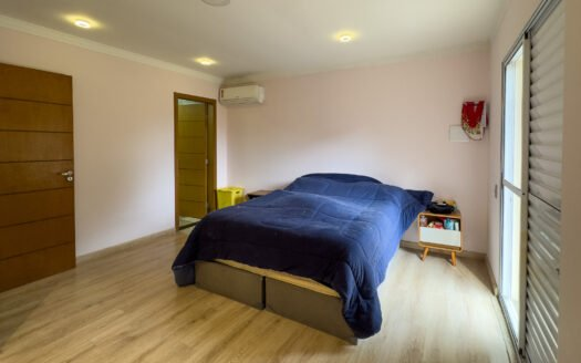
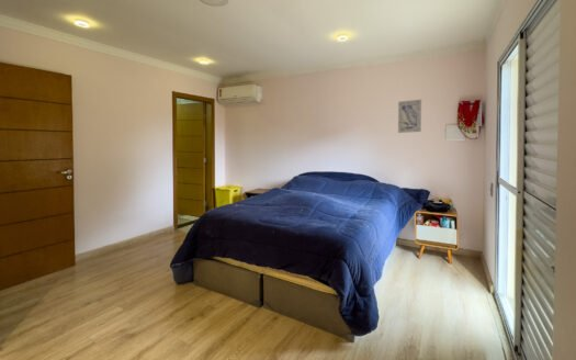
+ wall art (409, 116)
